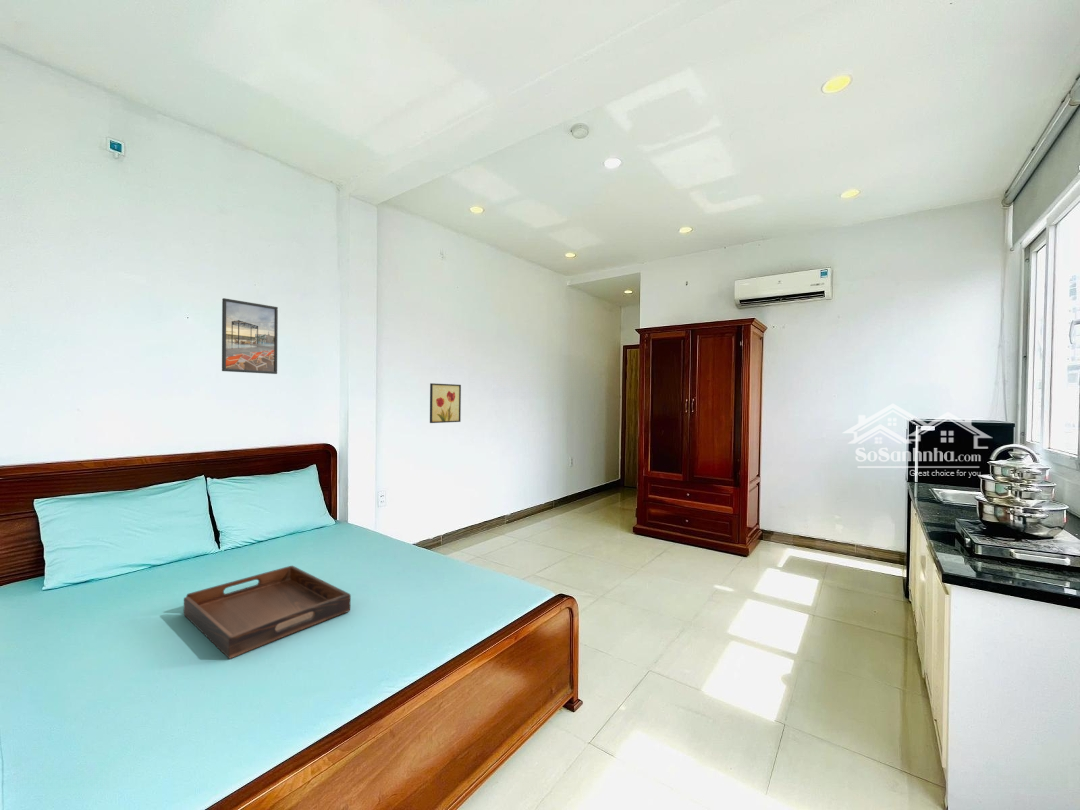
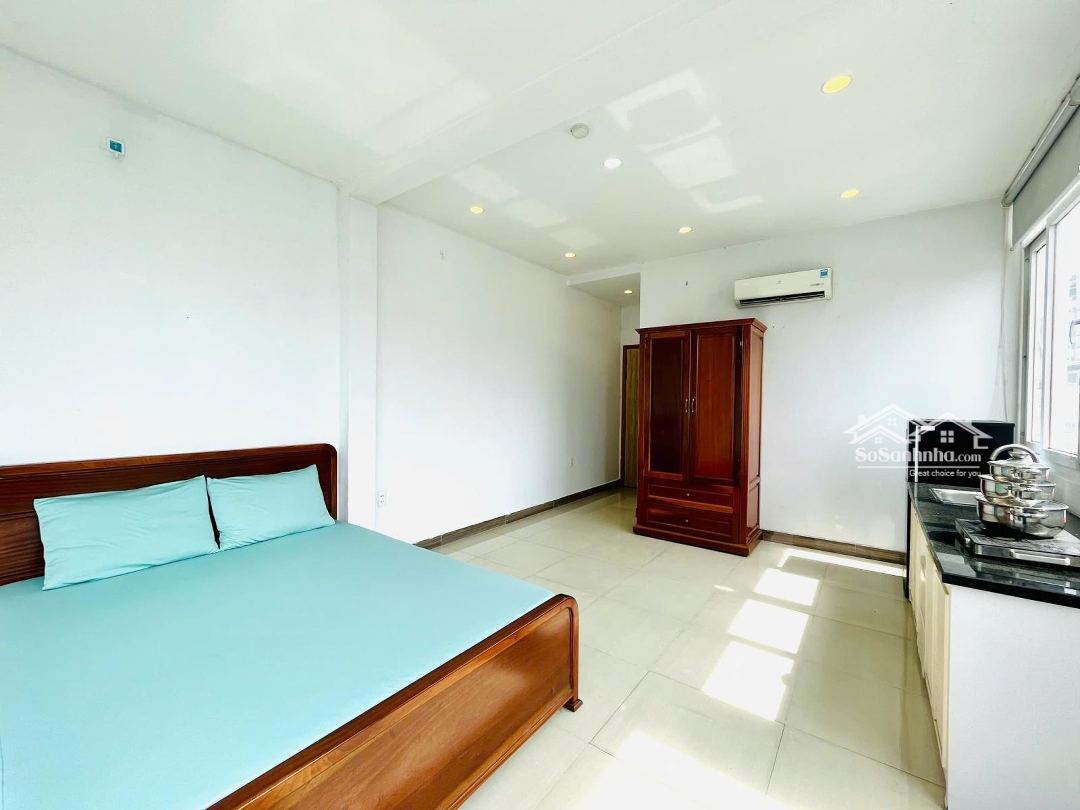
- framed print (250, 337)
- serving tray (266, 603)
- wall art (445, 403)
